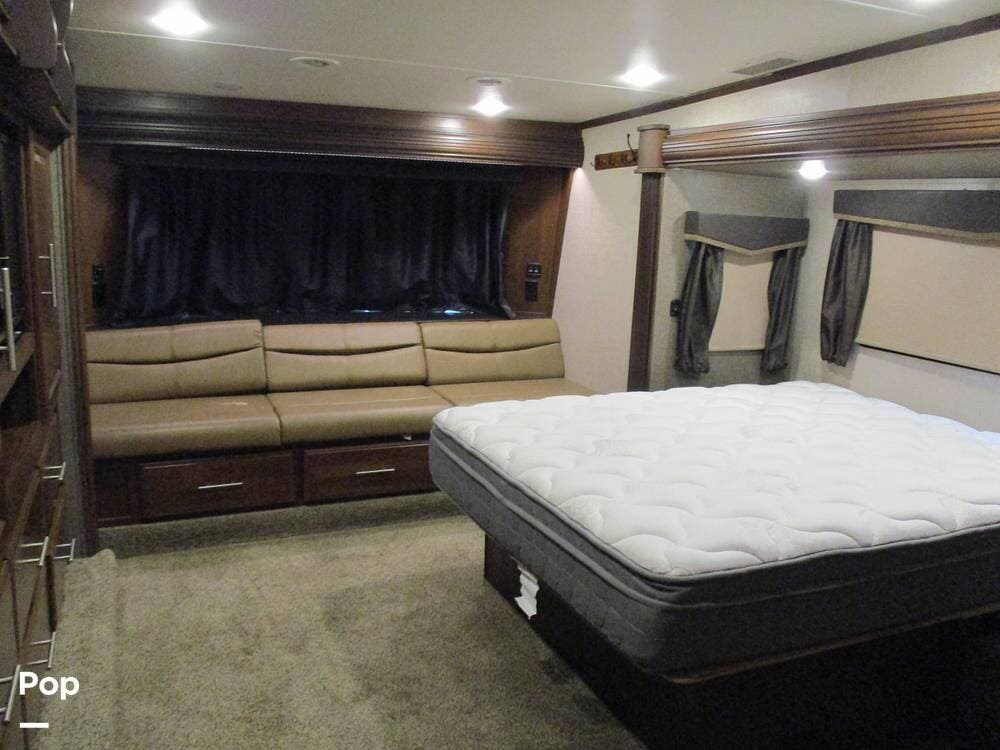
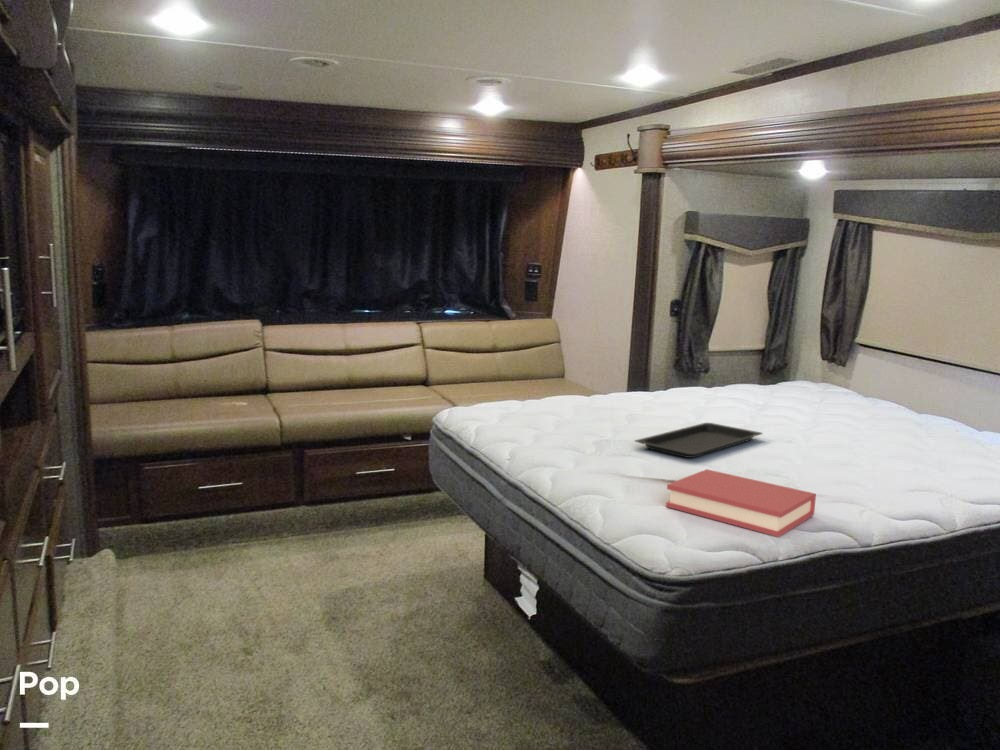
+ serving tray (700, 440)
+ hardback book (740, 499)
